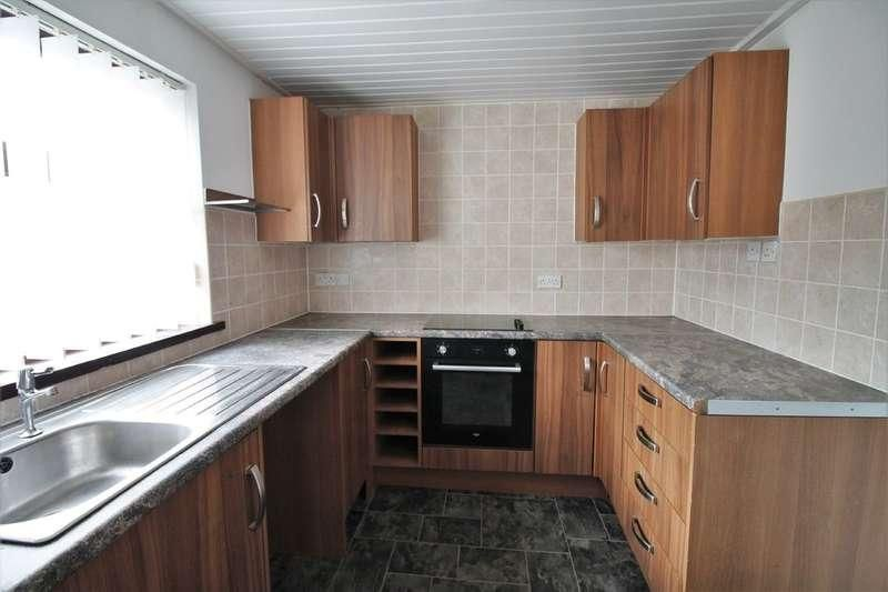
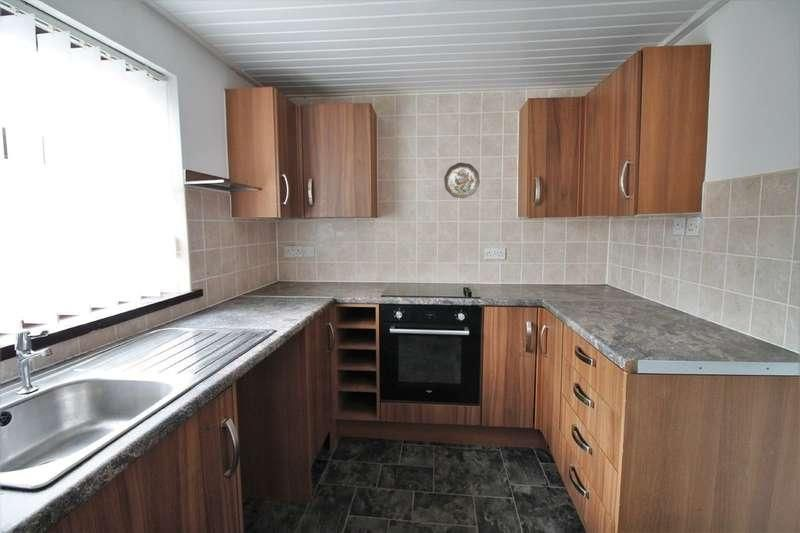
+ decorative plate (461, 180)
